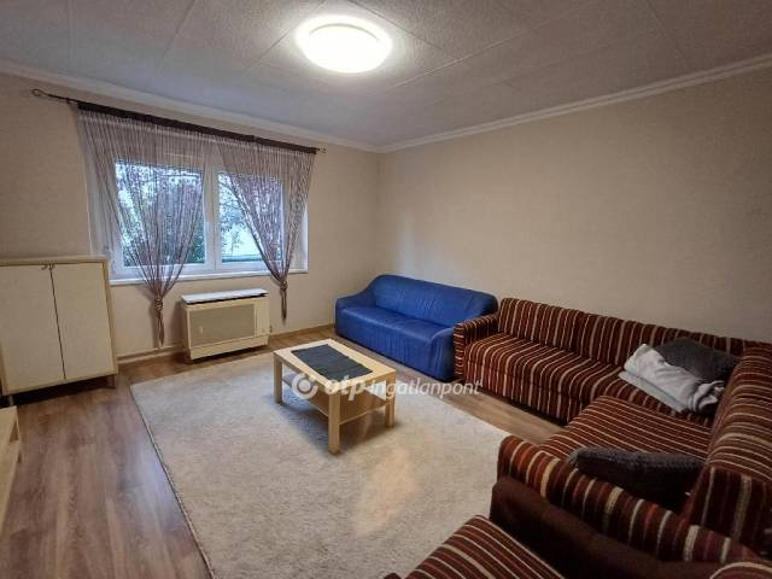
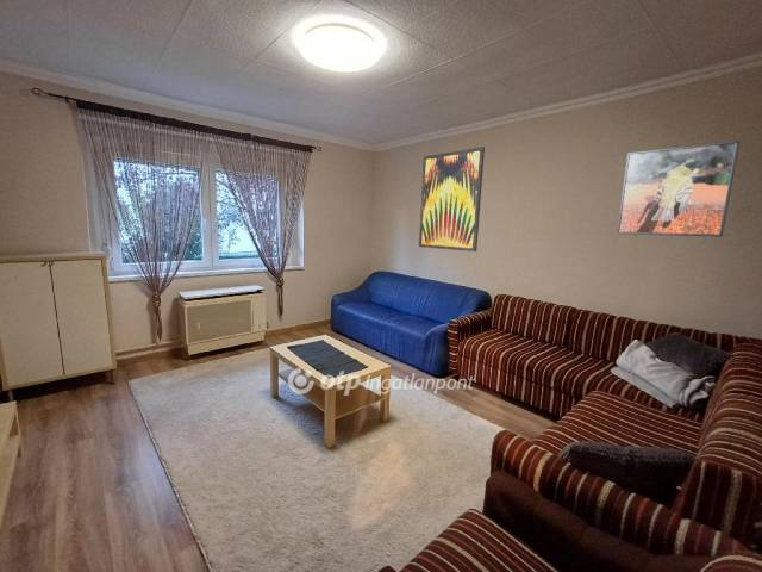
+ wall art (448, 201)
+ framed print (672, 192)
